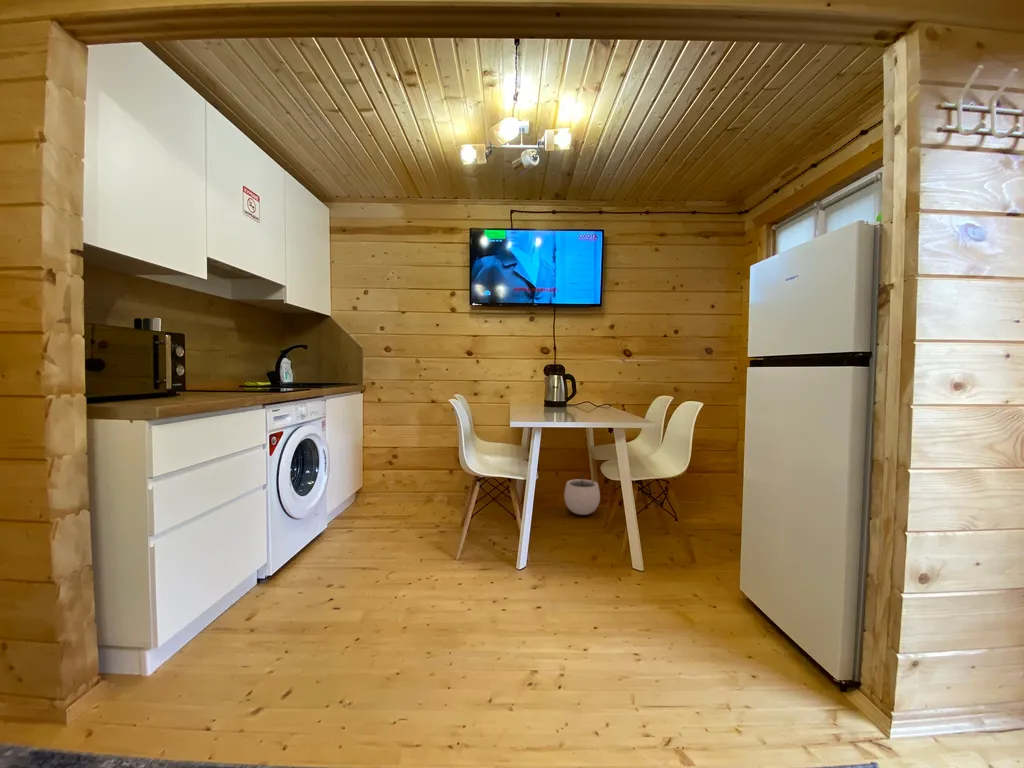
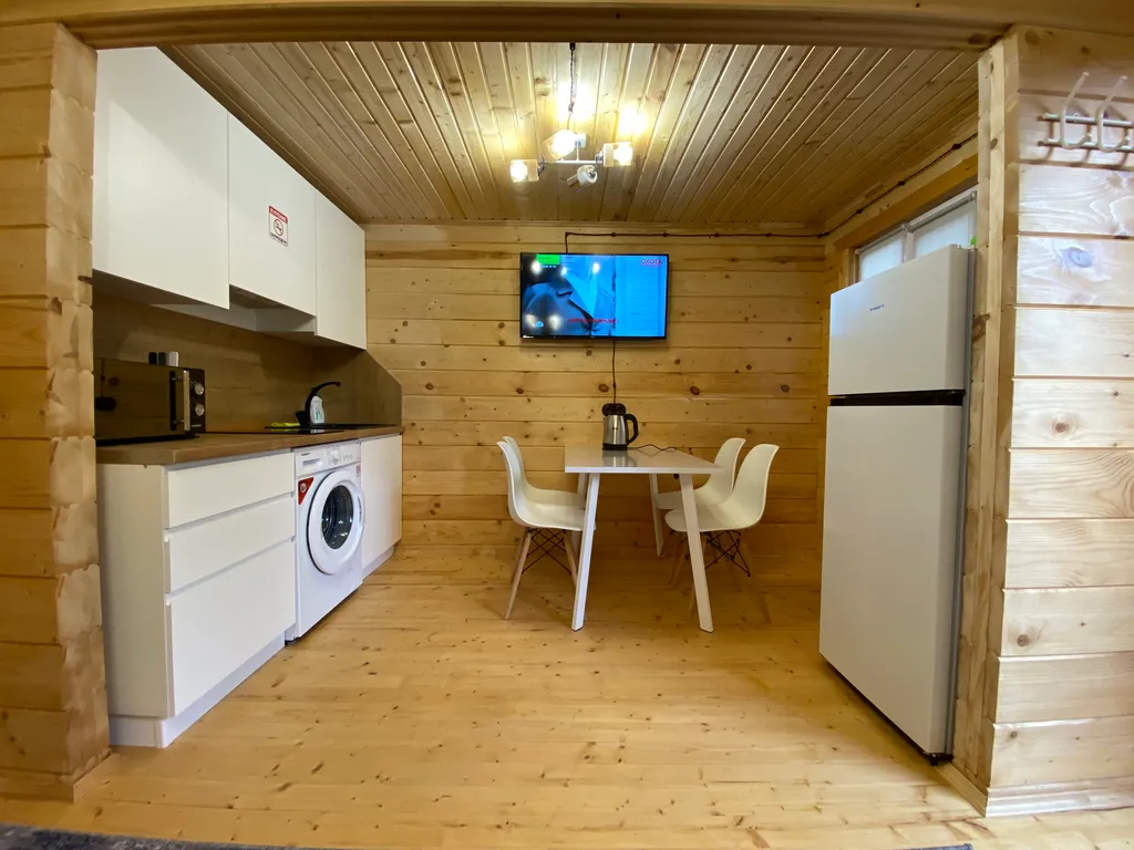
- plant pot (582, 491)
